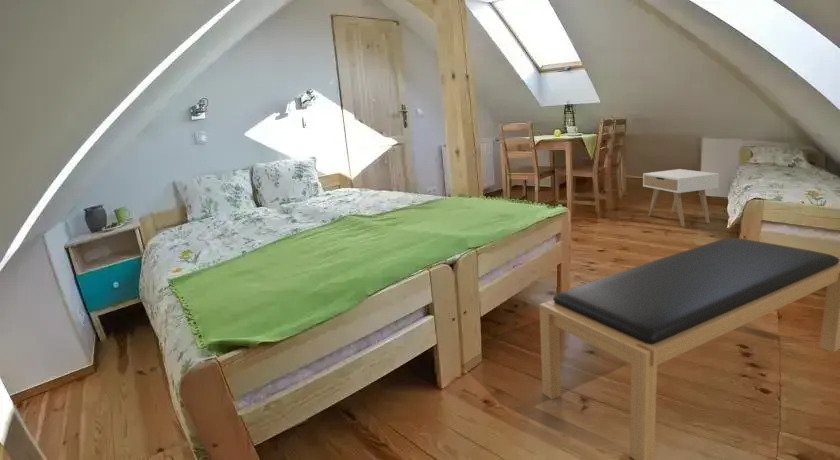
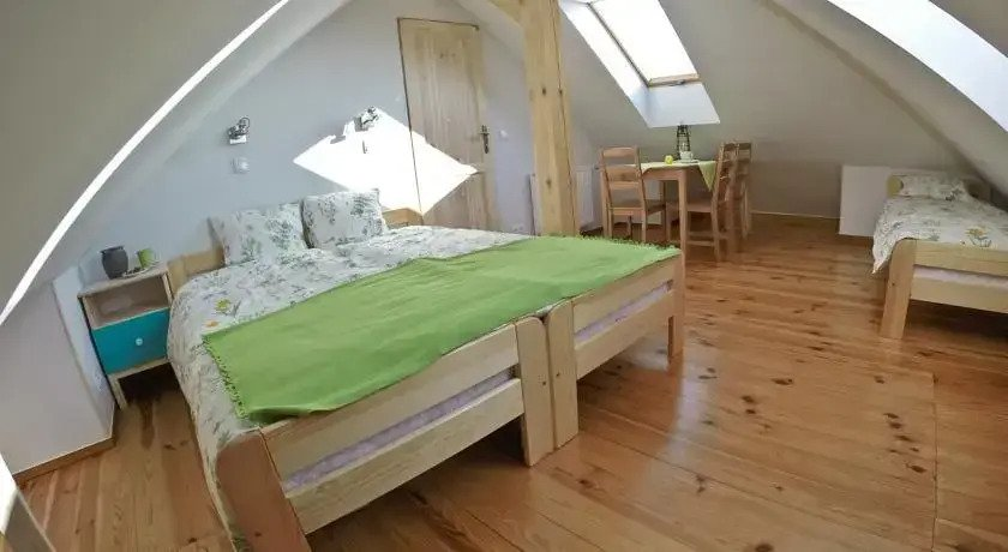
- bench (698, 321)
- nightstand (678, 196)
